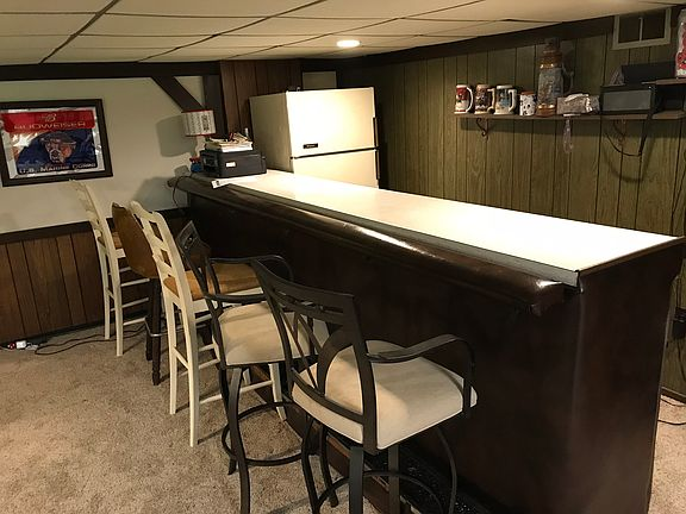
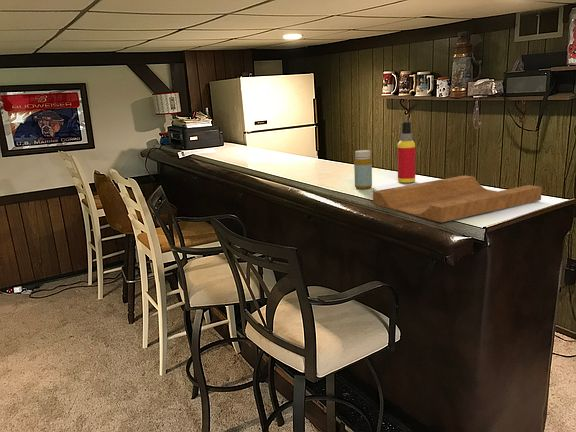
+ spray bottle (406, 152)
+ bottle (363, 169)
+ cutting board (454, 195)
